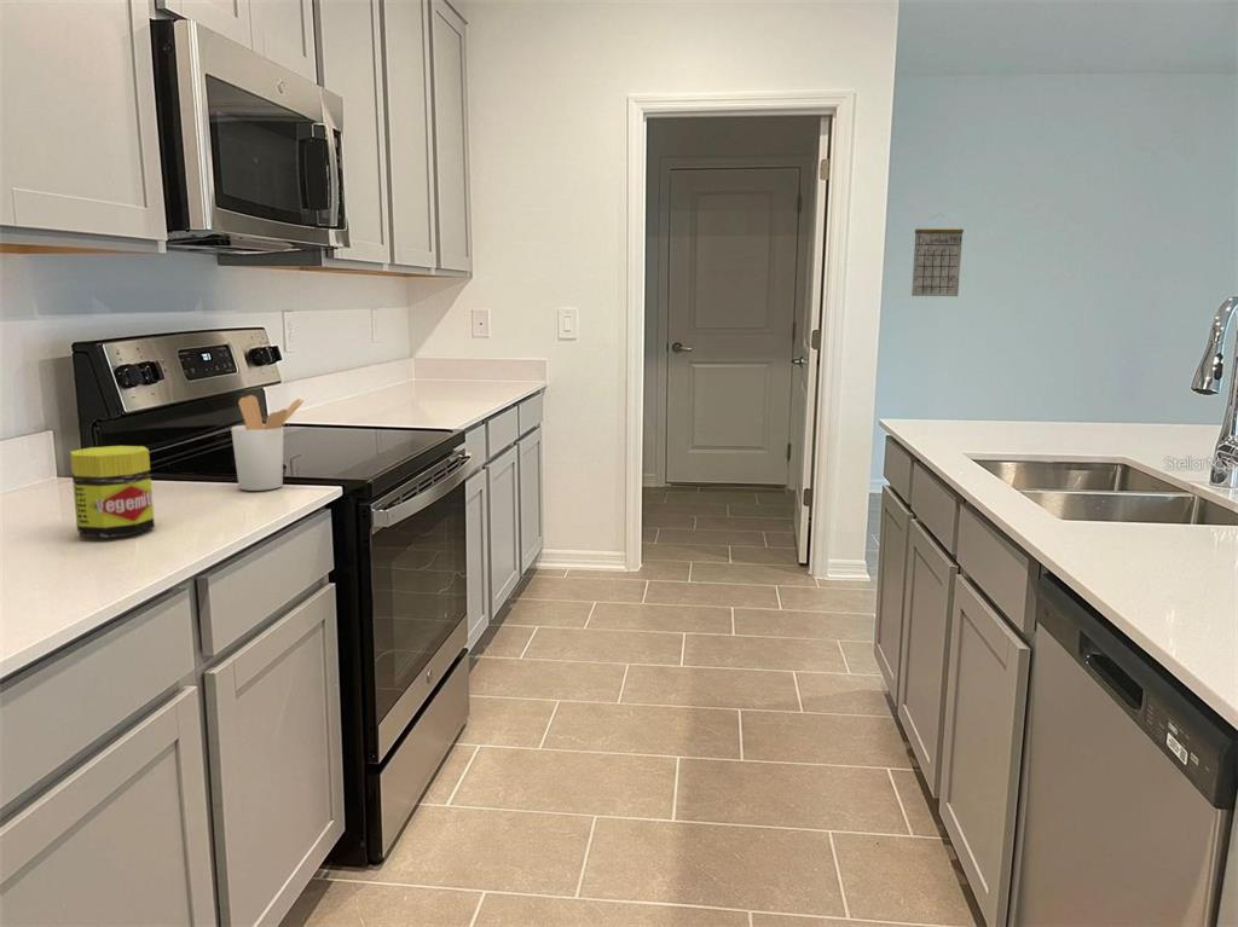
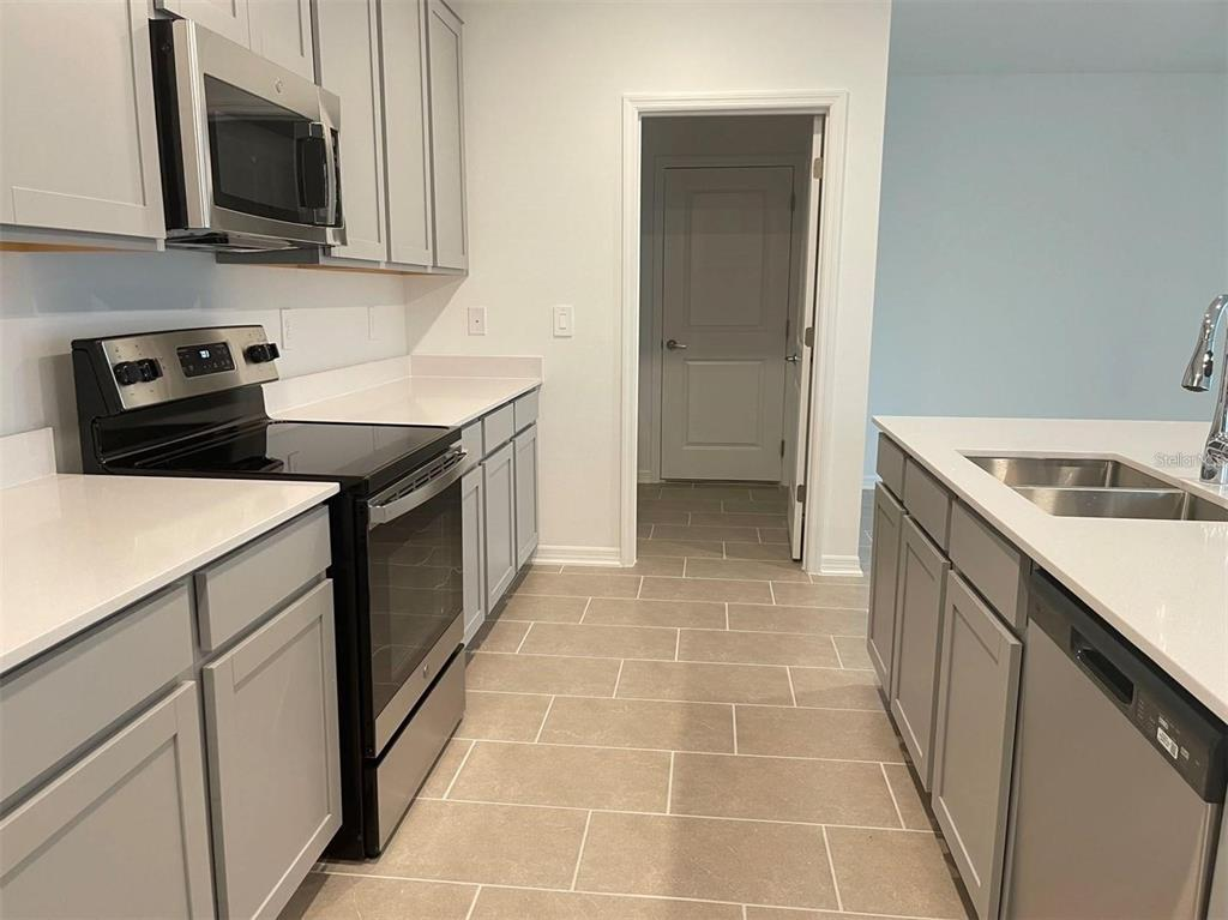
- jar (112, 491)
- utensil holder (271, 441)
- calendar (937, 254)
